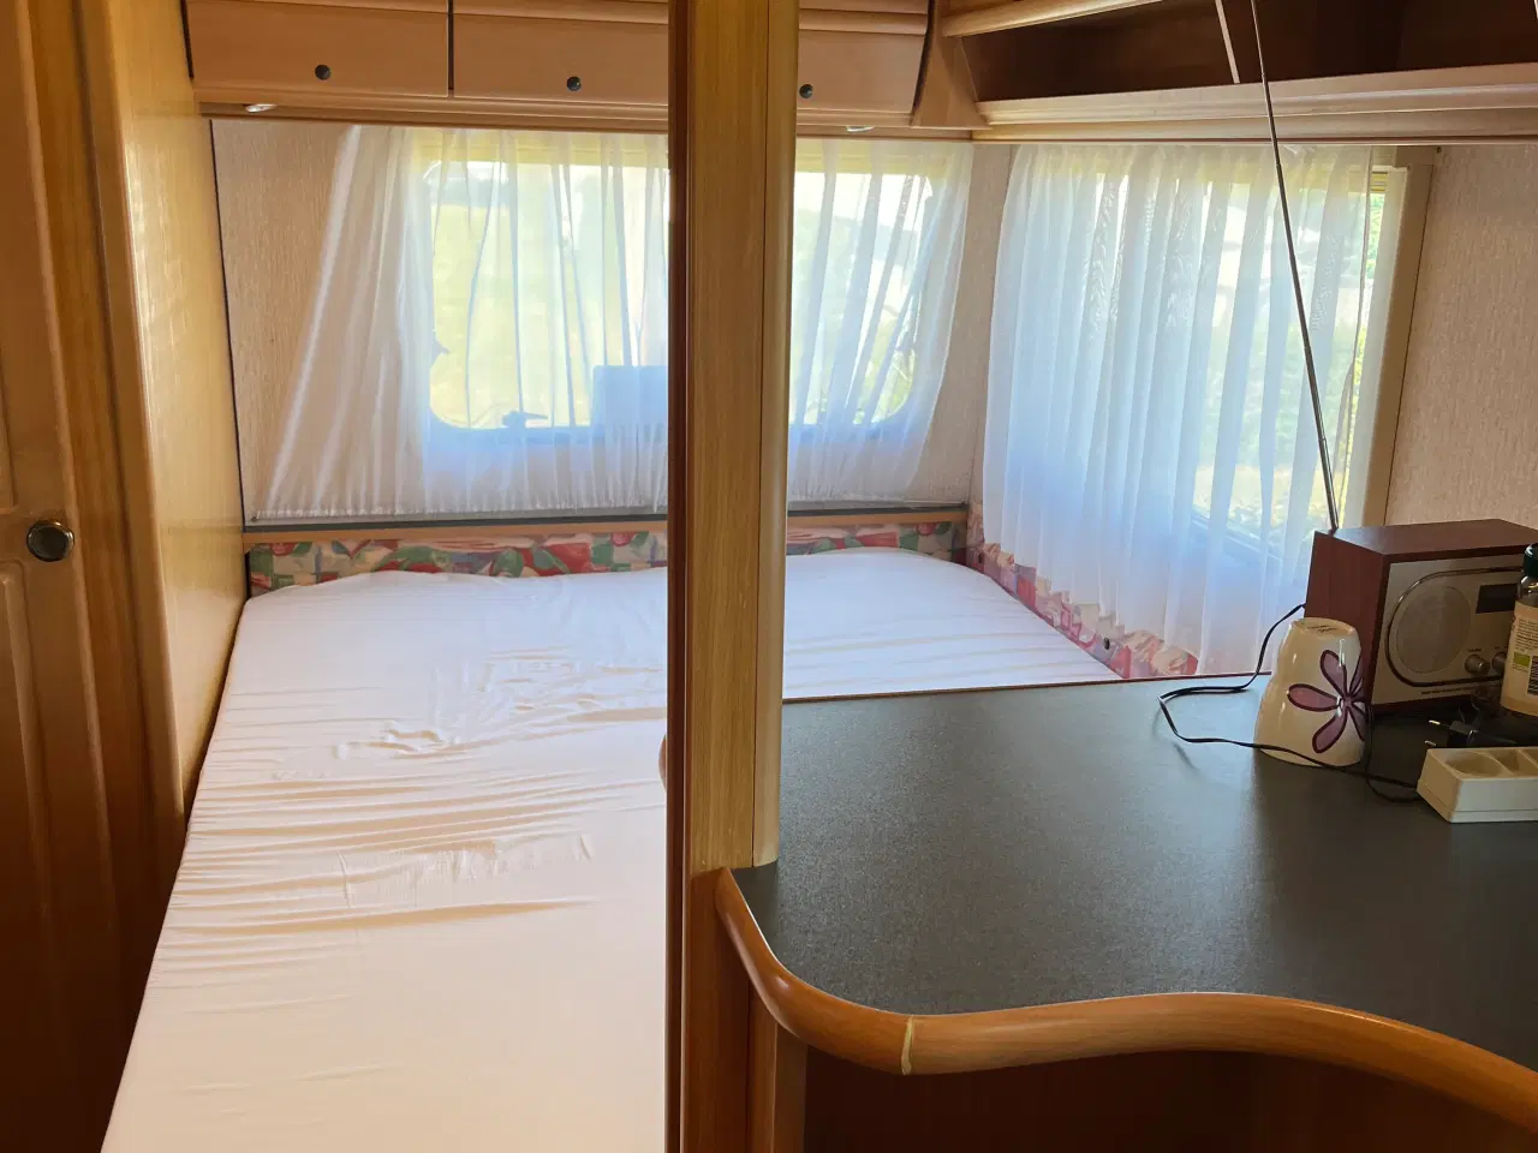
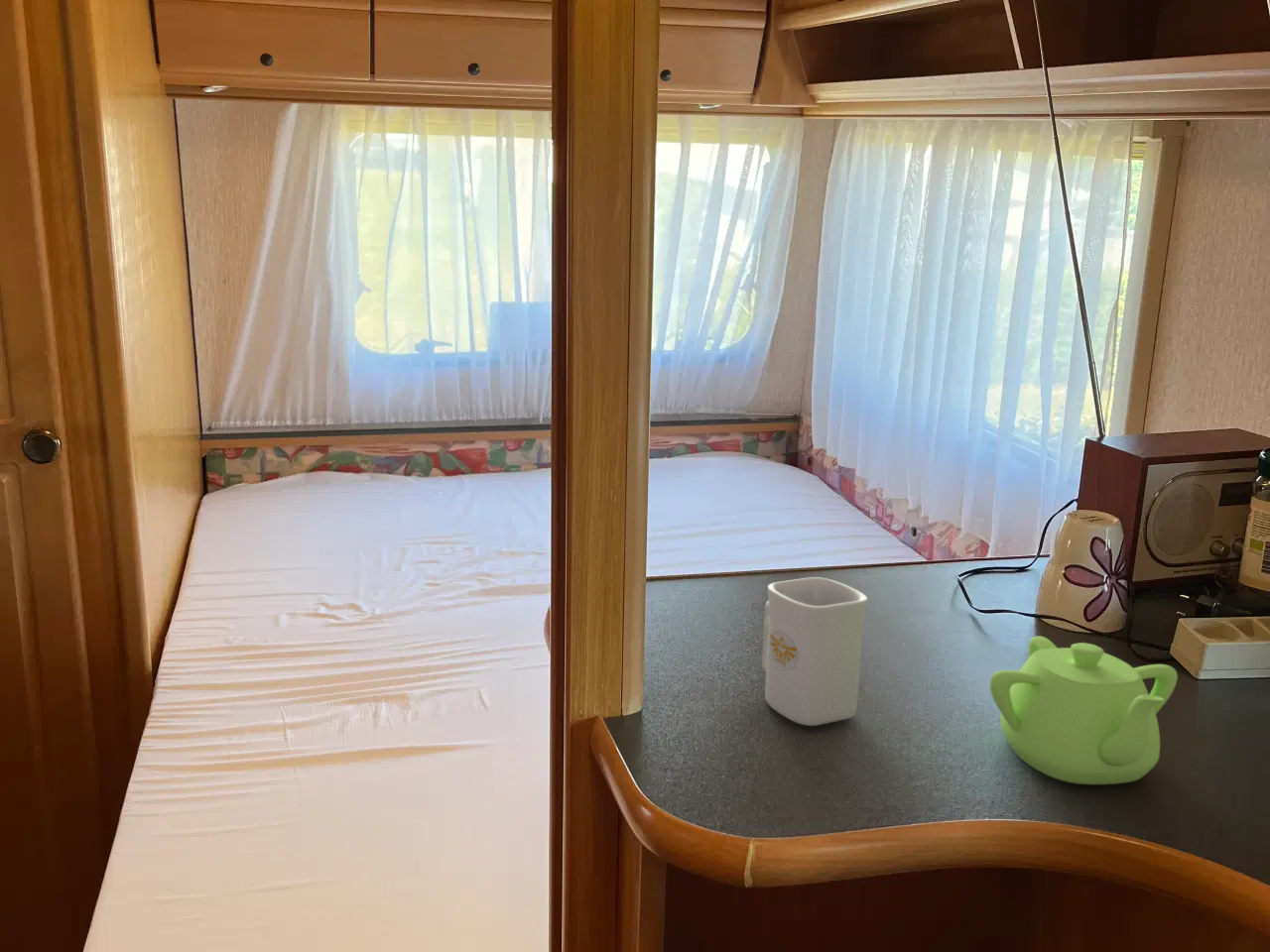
+ mug (804, 645)
+ teapot (1085, 705)
